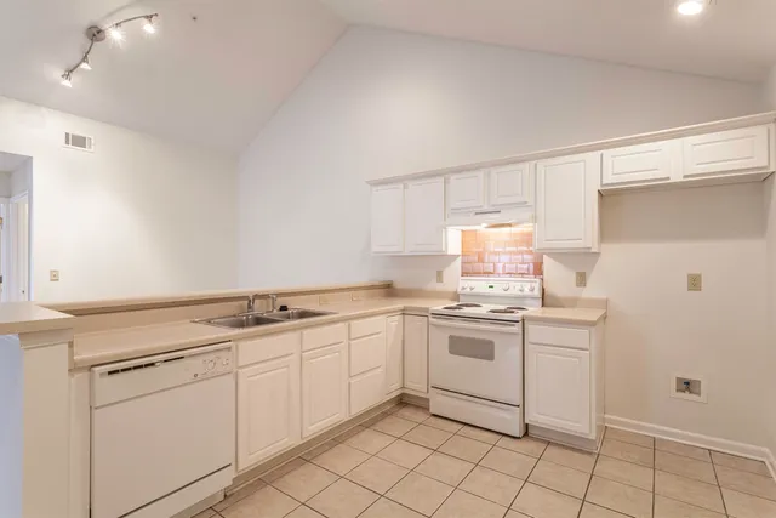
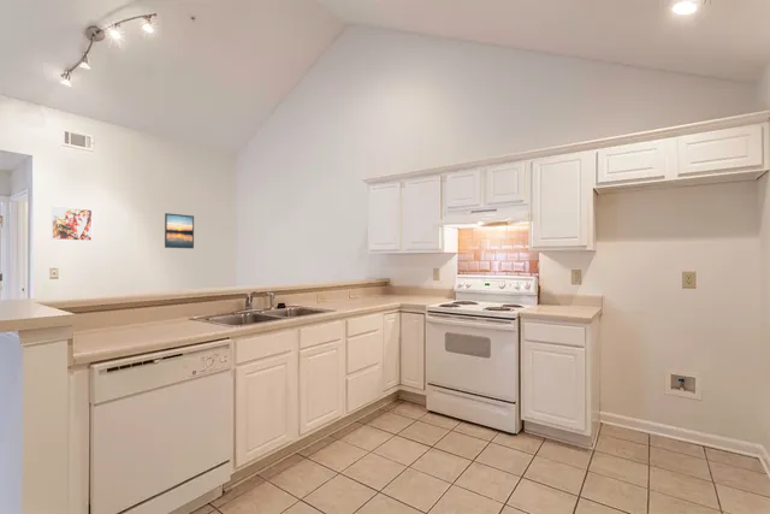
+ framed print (72, 224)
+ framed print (179, 231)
